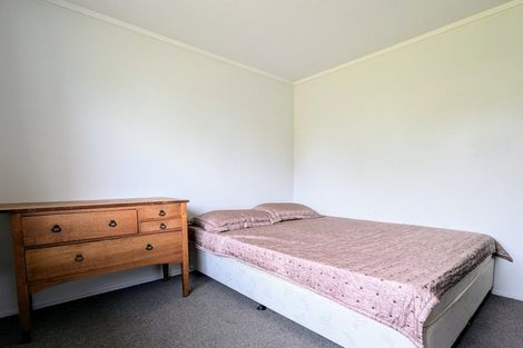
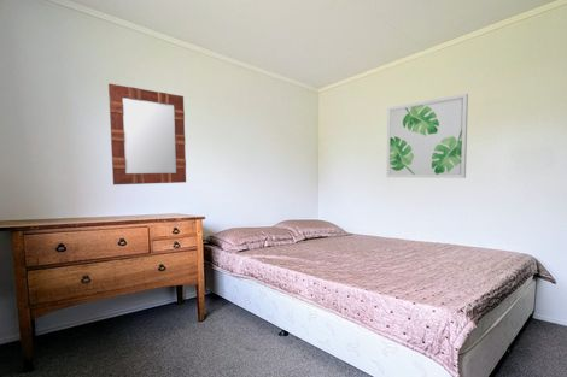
+ home mirror (151, 137)
+ wall art (422, 140)
